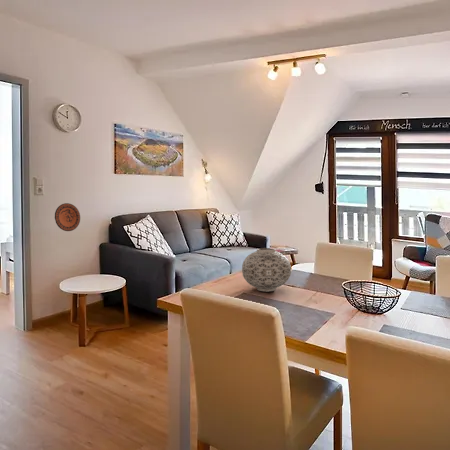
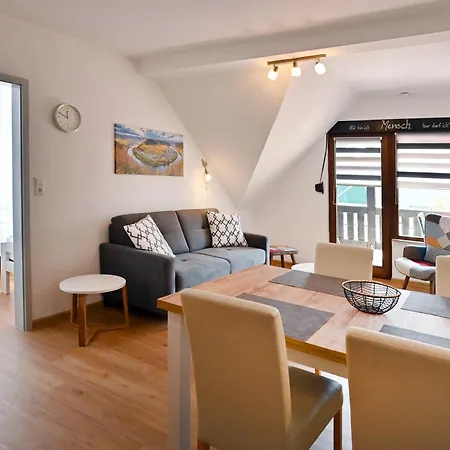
- vase (266, 269)
- decorative plate (67, 217)
